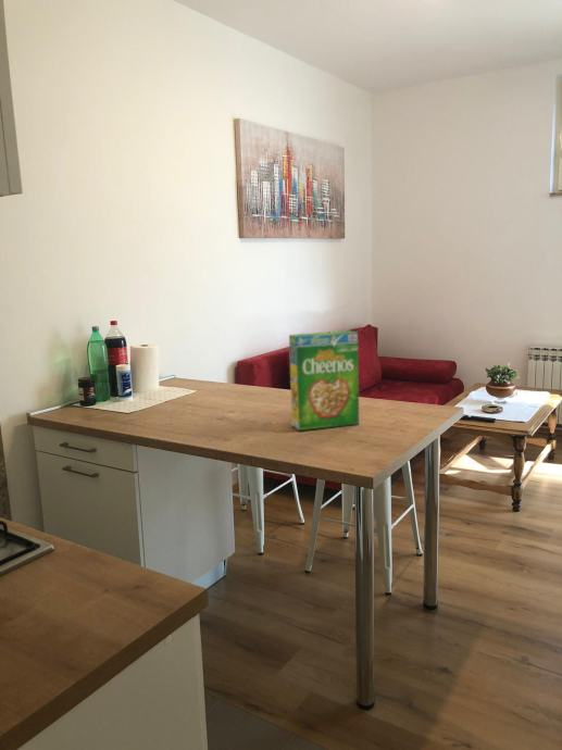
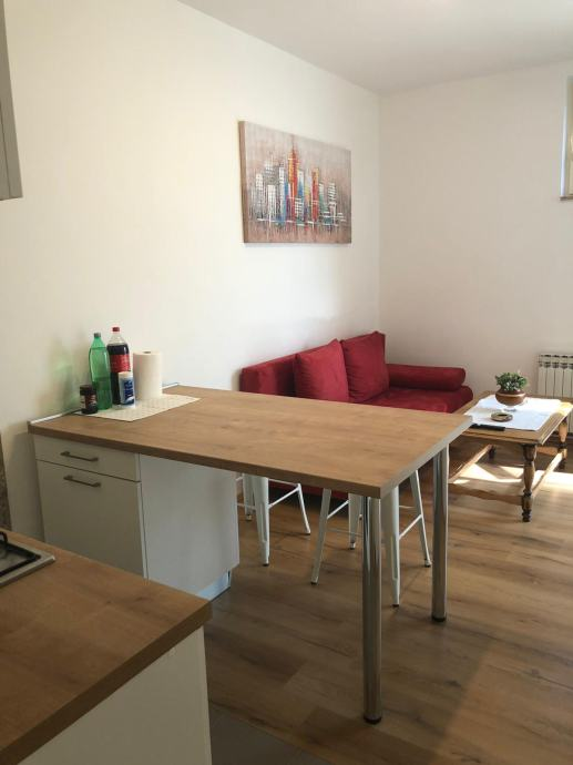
- cereal box (324, 379)
